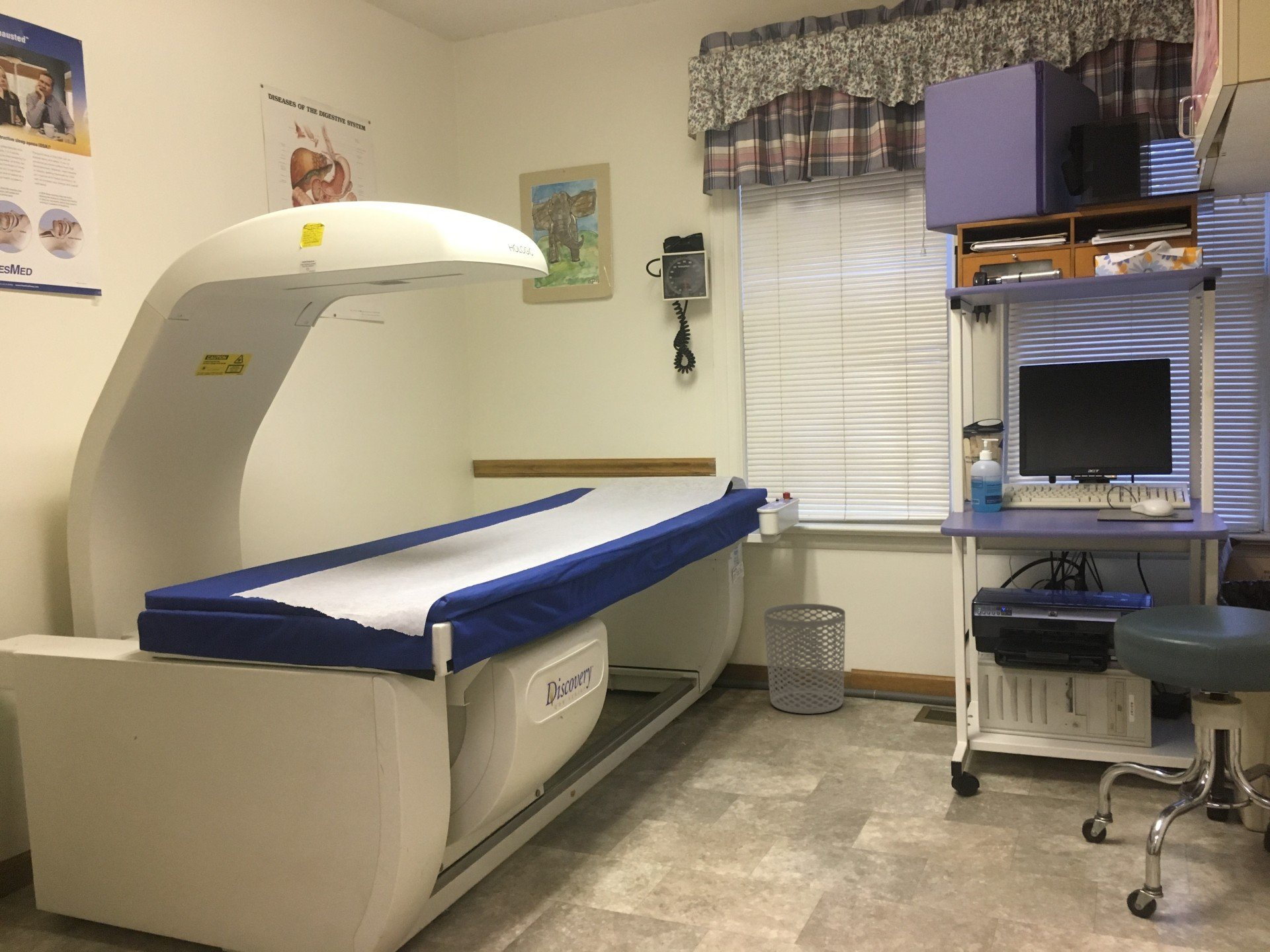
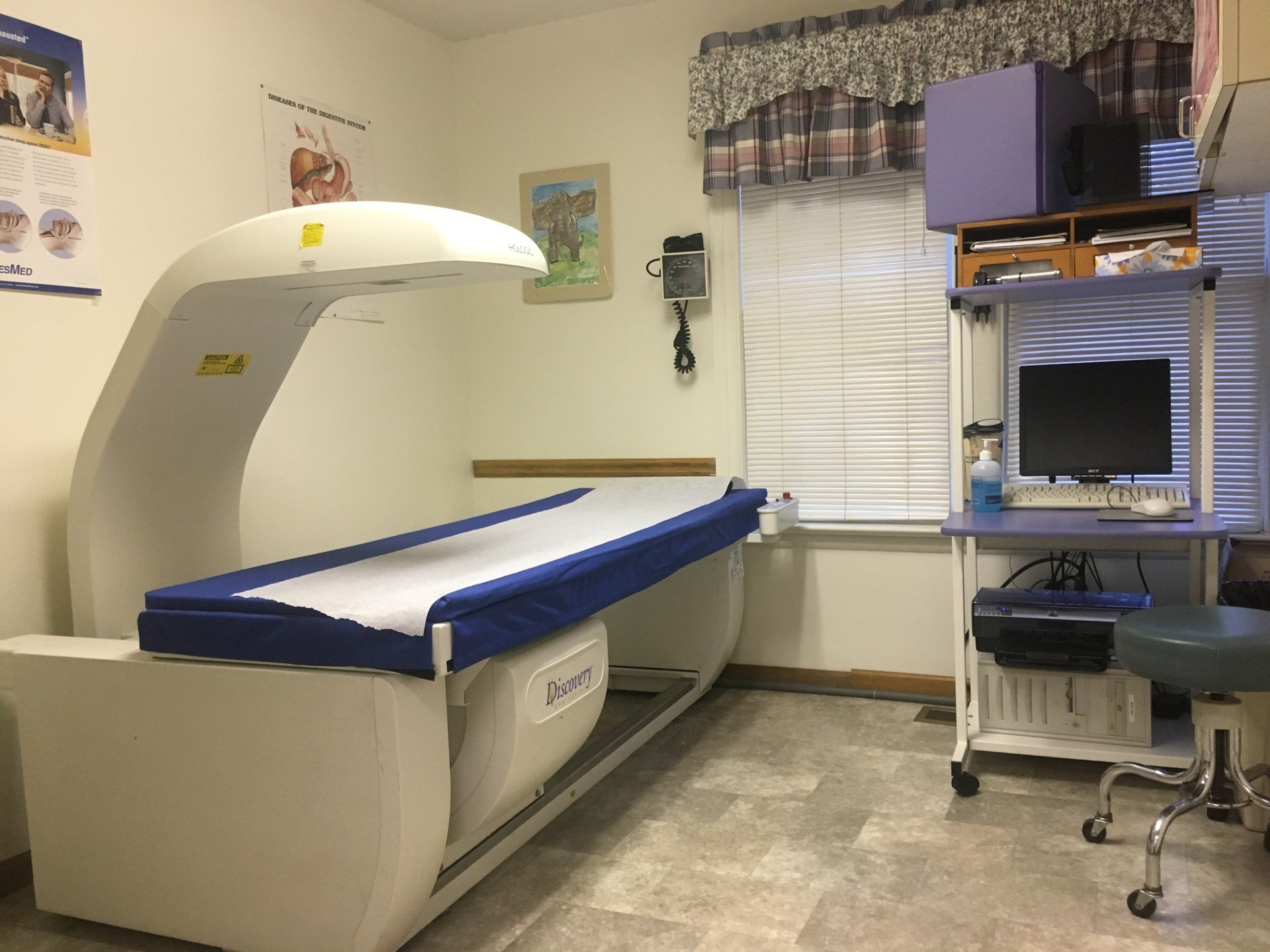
- waste bin (805, 658)
